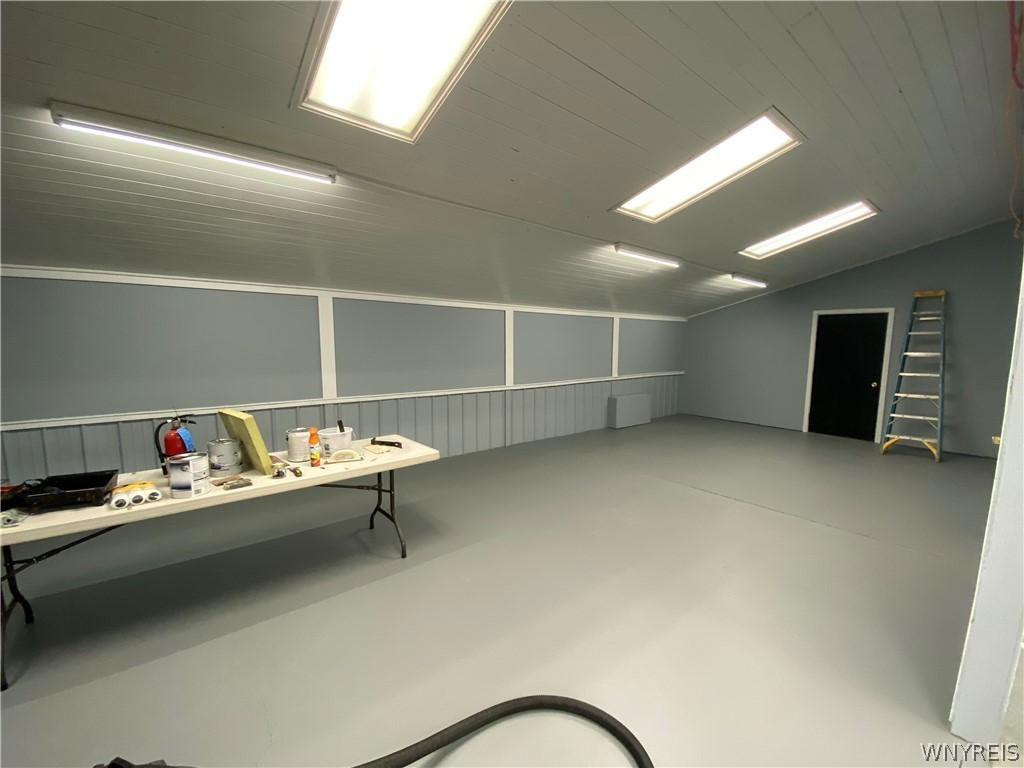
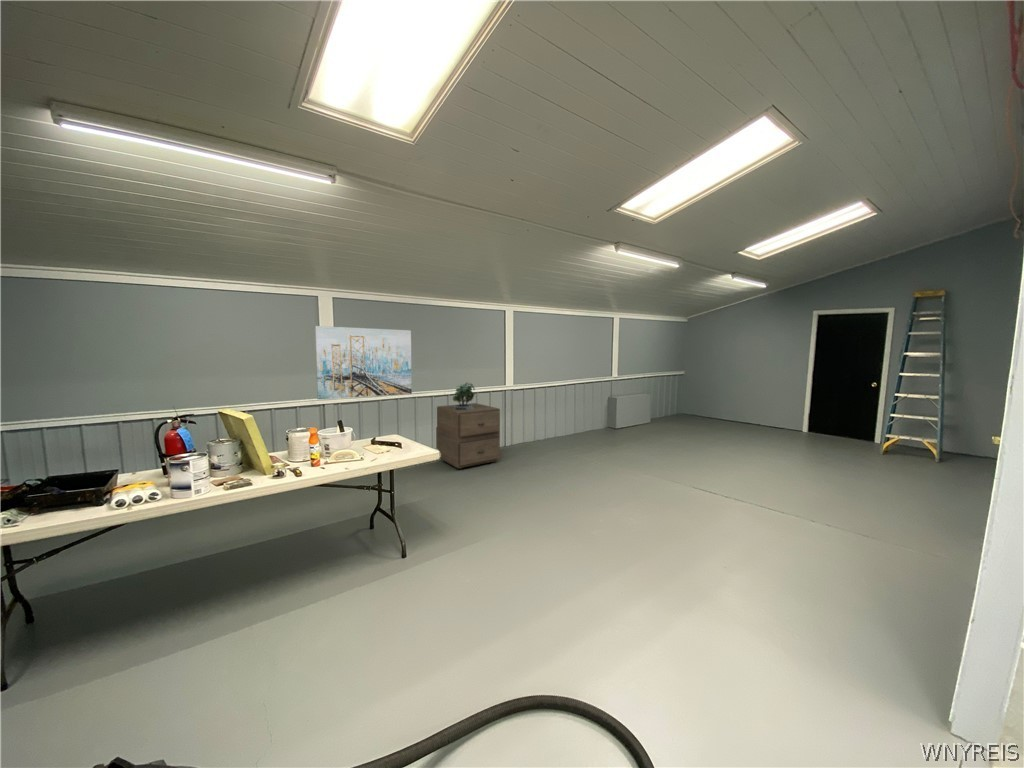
+ potted plant (464, 394)
+ wall art (367, 362)
+ filing cabinet (468, 434)
